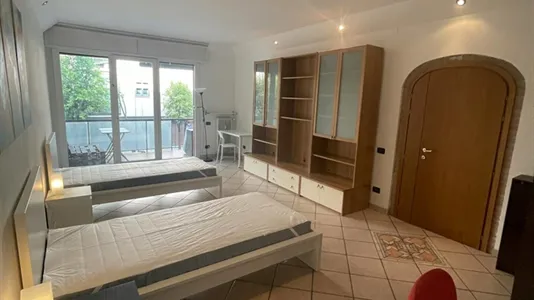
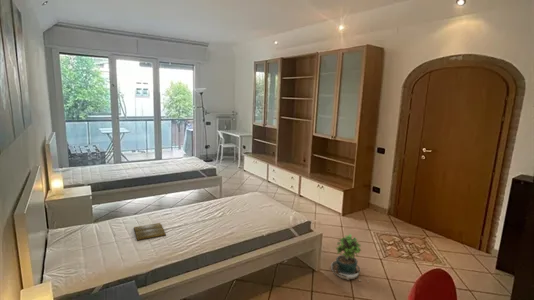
+ book (149, 230)
+ potted plant (350, 254)
